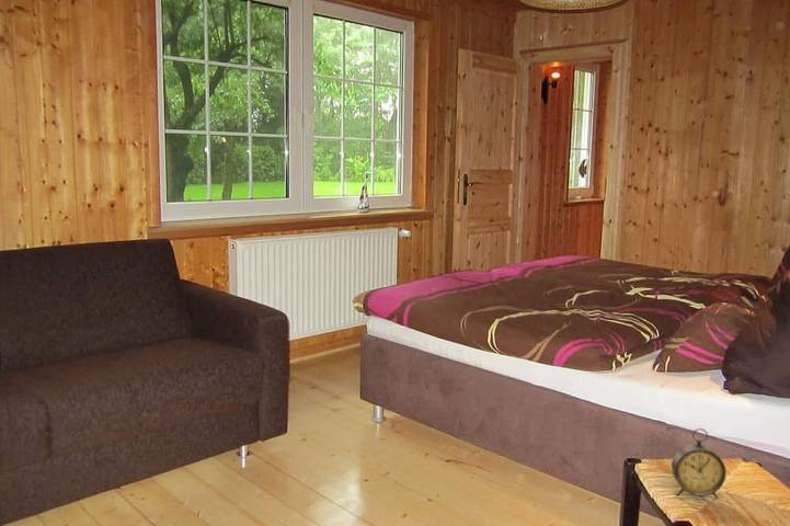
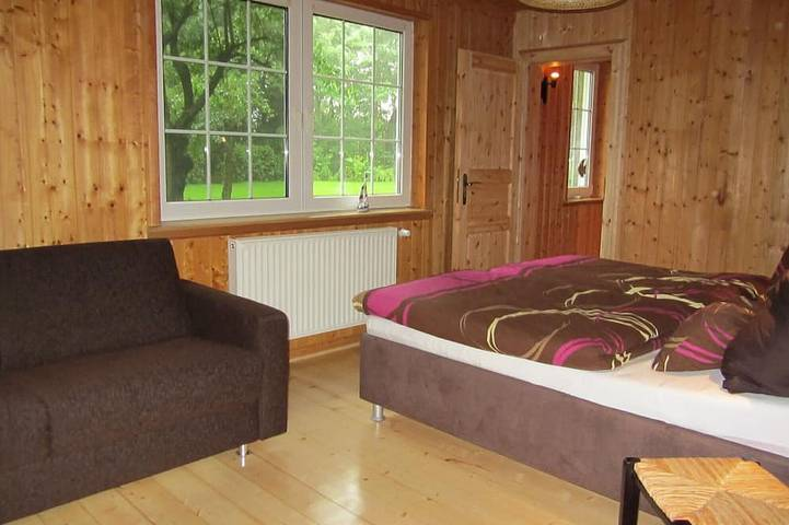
- alarm clock (698, 461)
